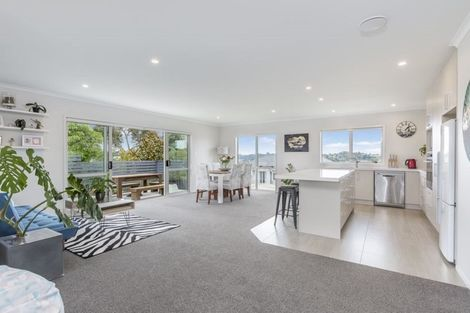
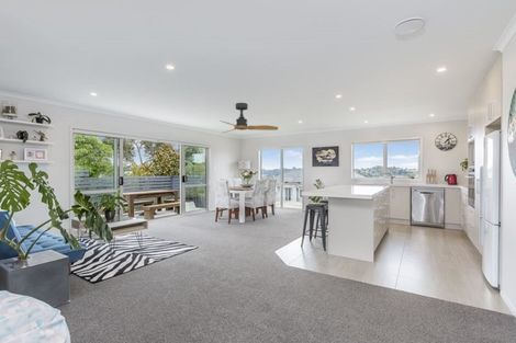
+ ceiling fan (245, 118)
